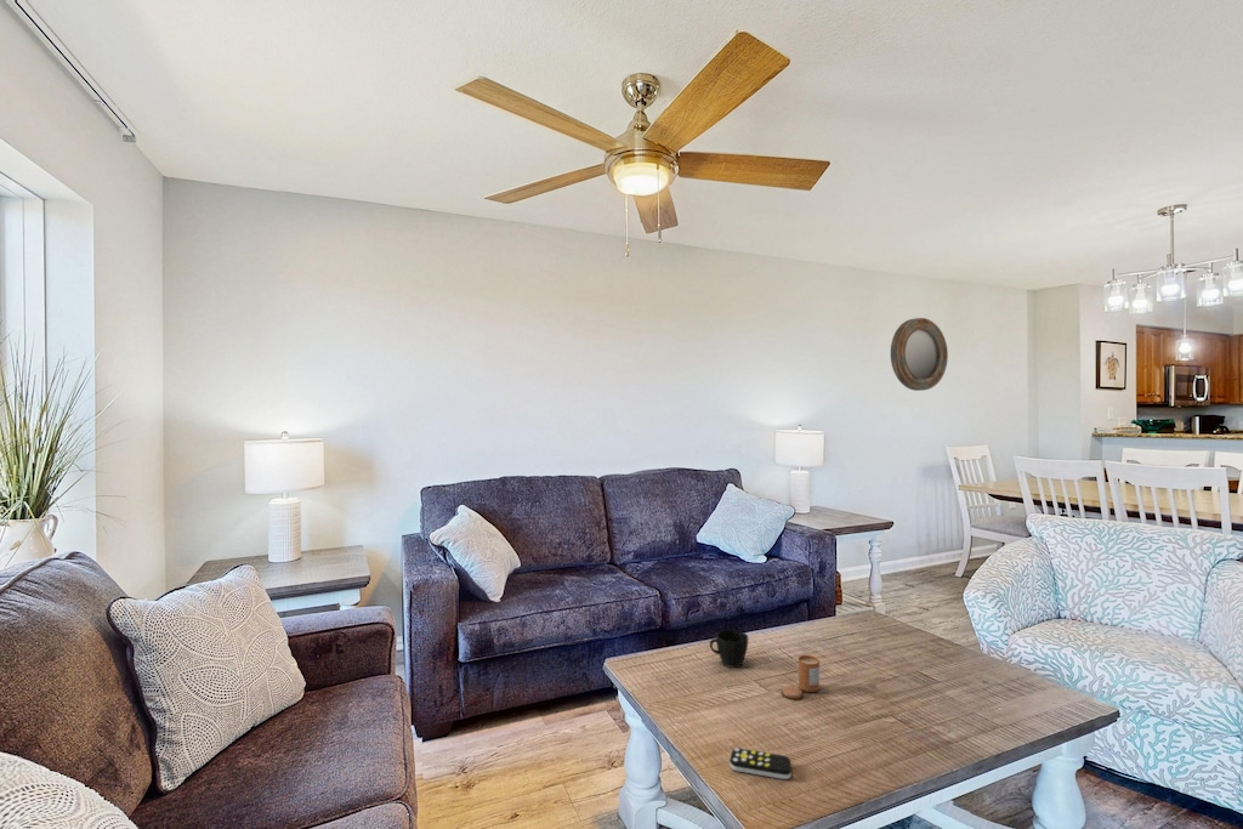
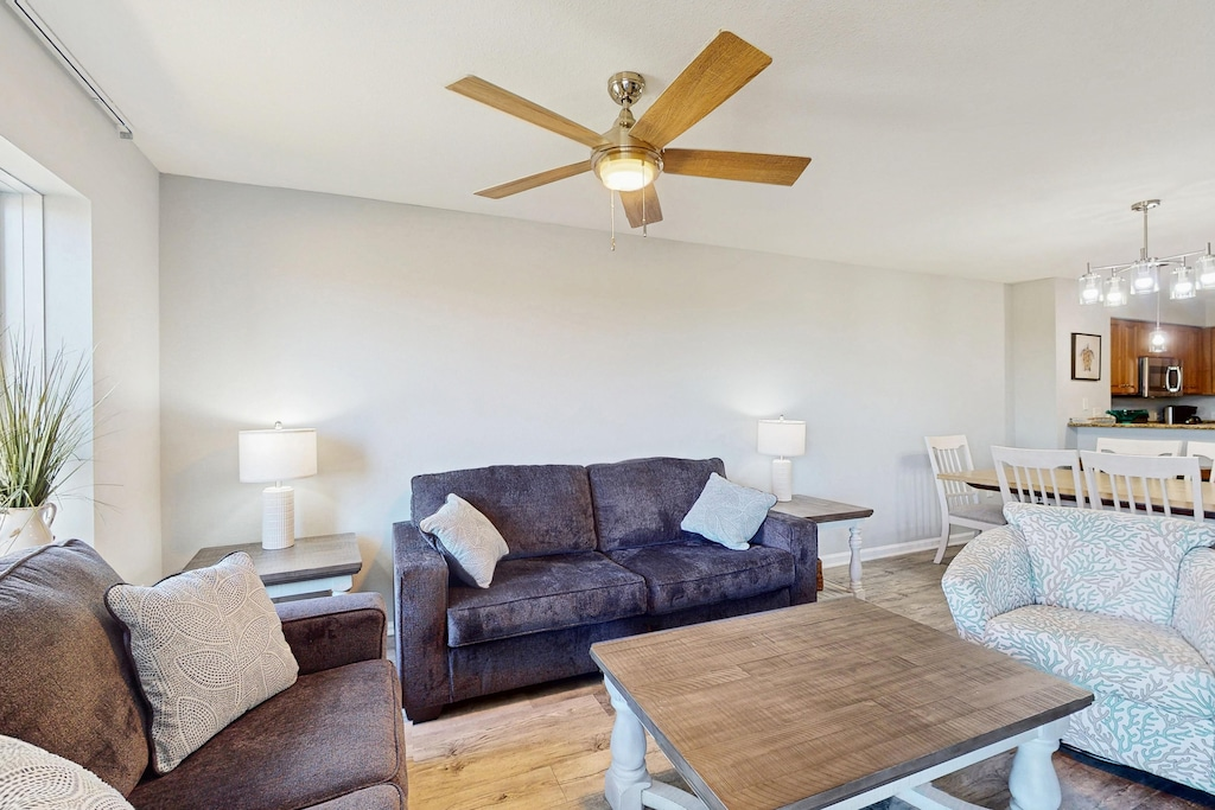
- candle (800, 676)
- remote control (760, 762)
- cup (730, 648)
- home mirror (919, 353)
